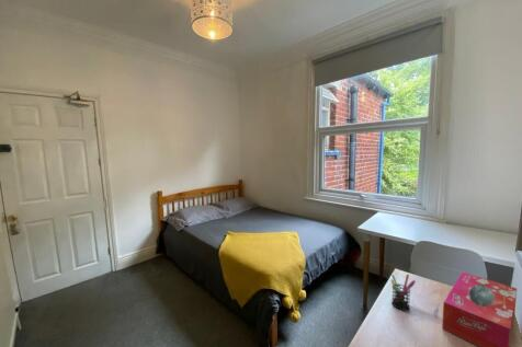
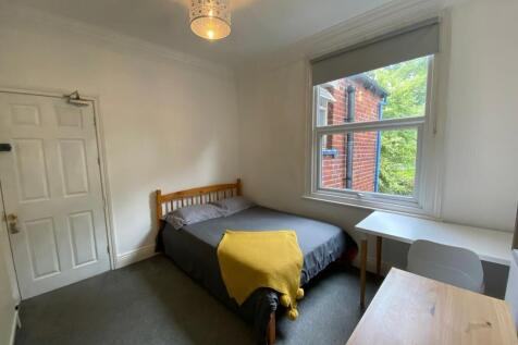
- tissue box (480, 308)
- pen holder (399, 288)
